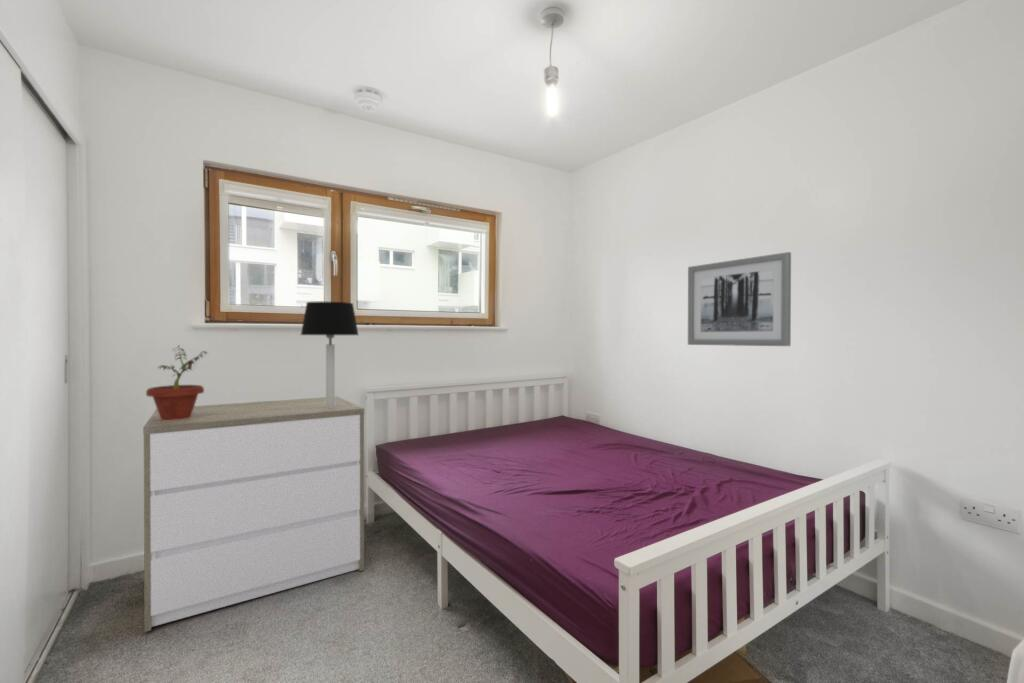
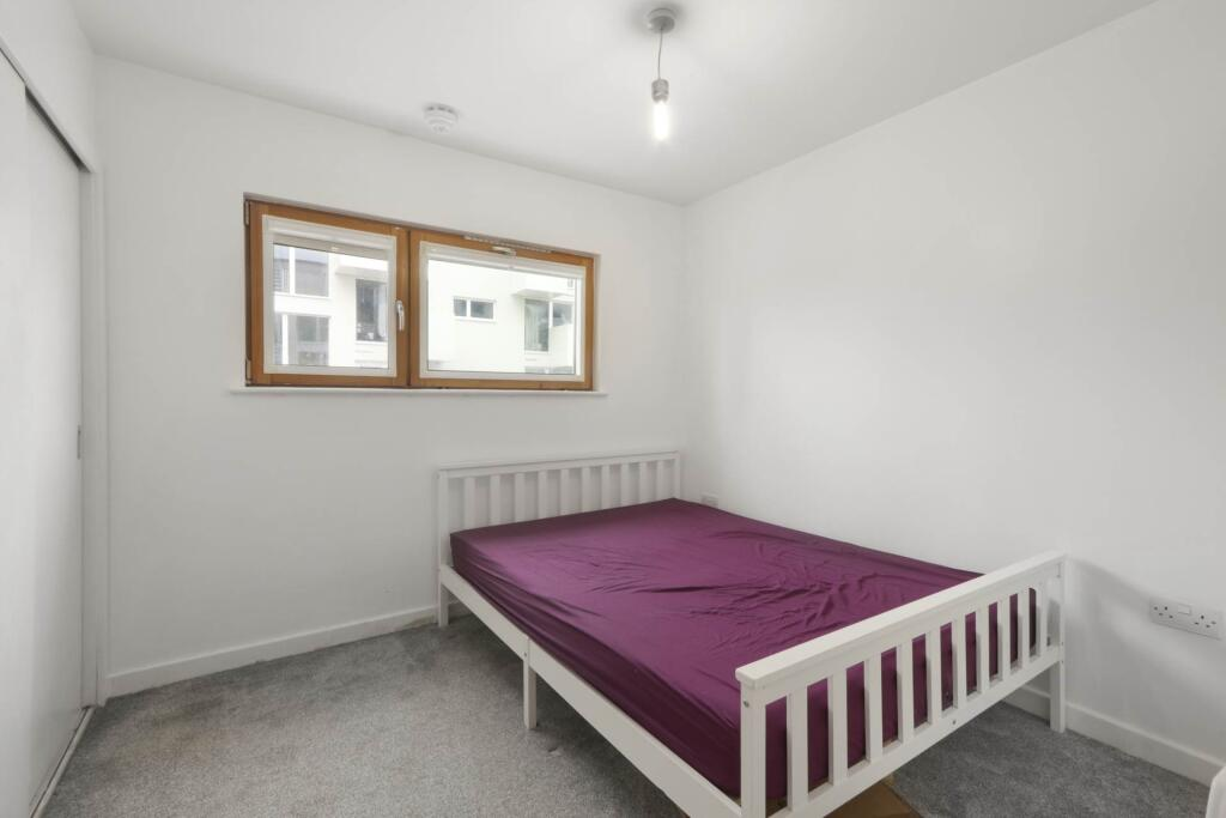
- wall art (734, 302)
- table lamp (330, 354)
- dresser (260, 489)
- potted plant (178, 381)
